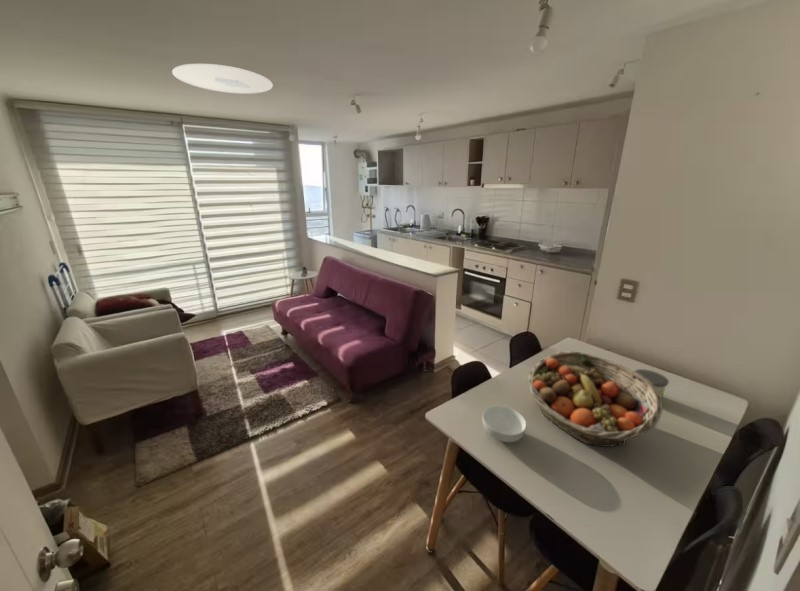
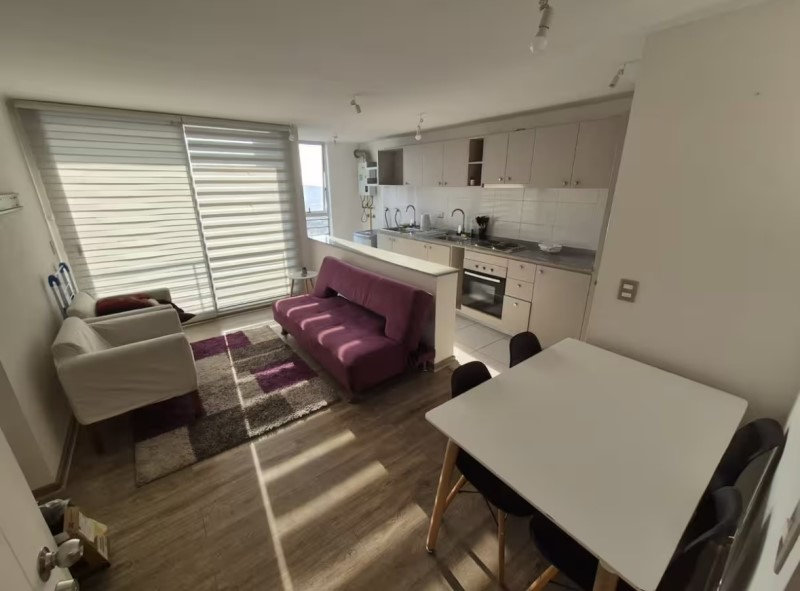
- candle (644, 384)
- ceiling light (224, 75)
- fruit basket (586, 395)
- cereal bowl (503, 426)
